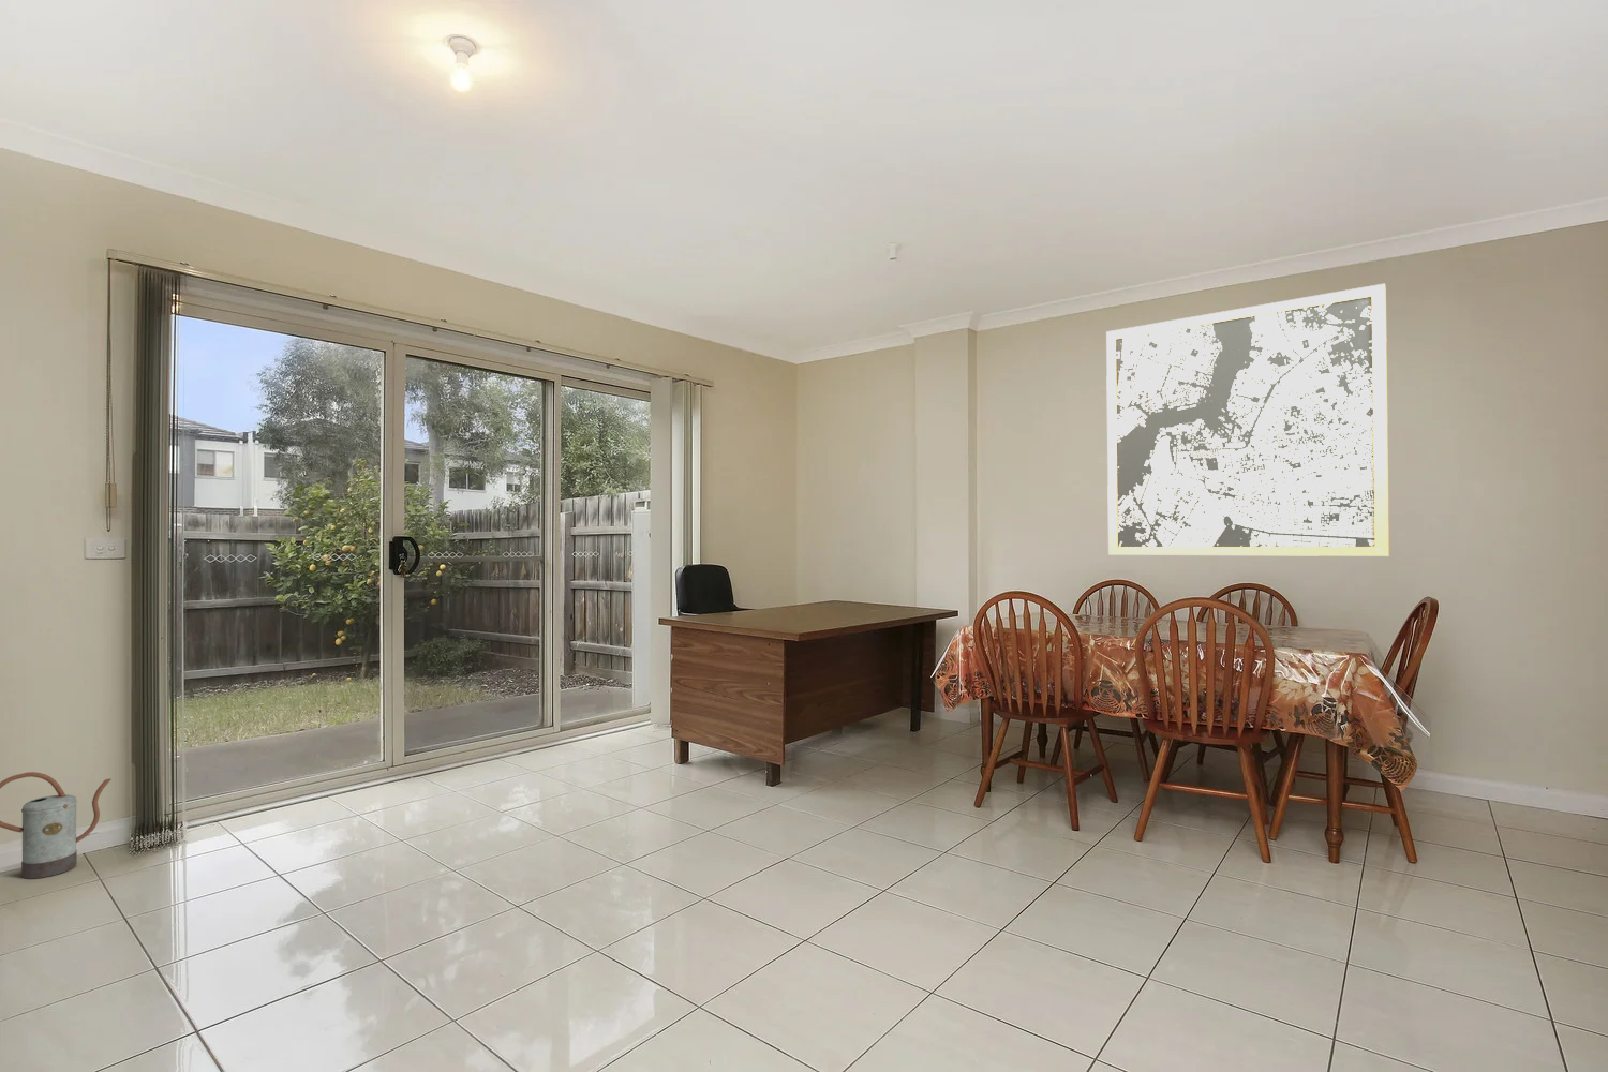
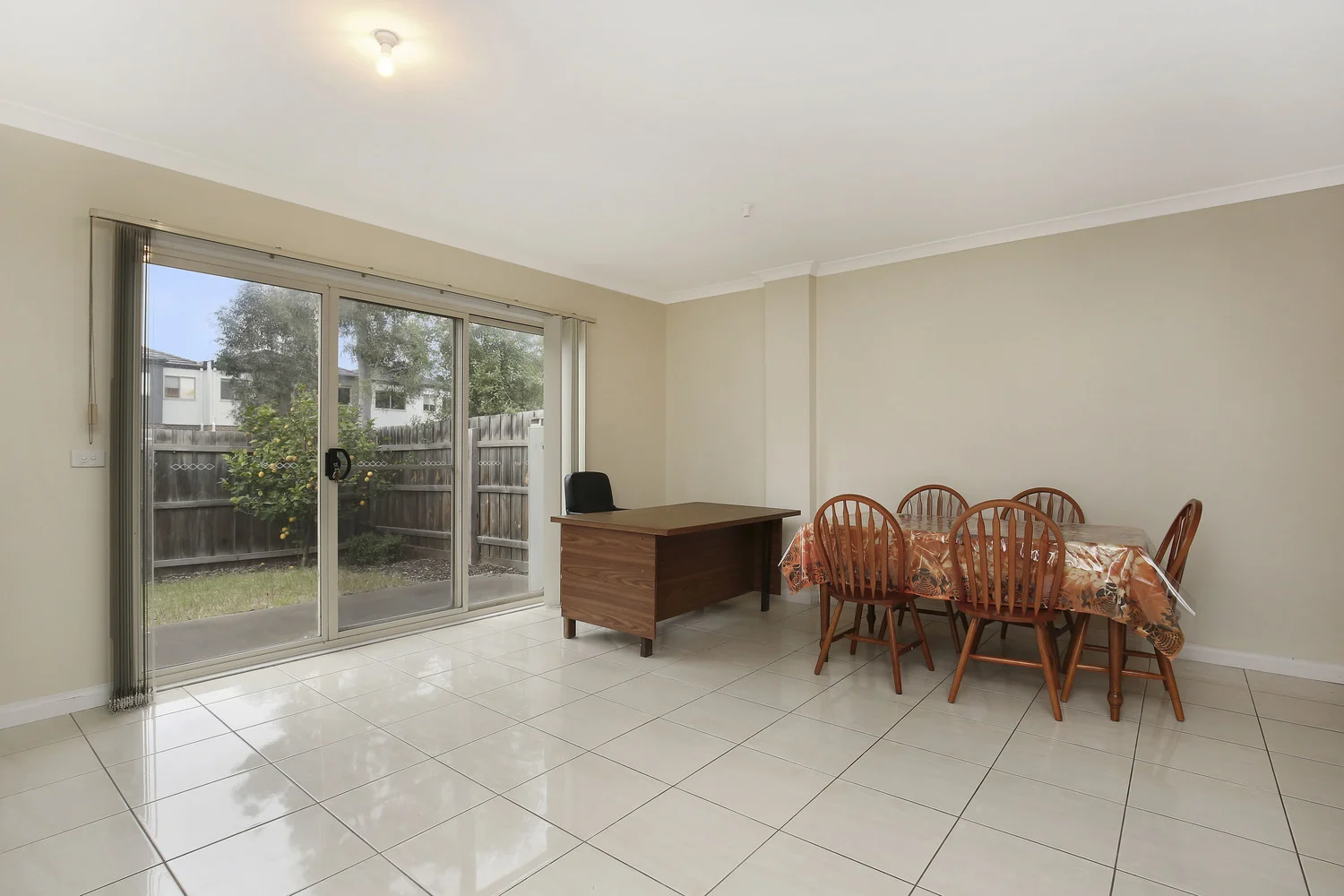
- watering can (50, 820)
- wall art (1234, 433)
